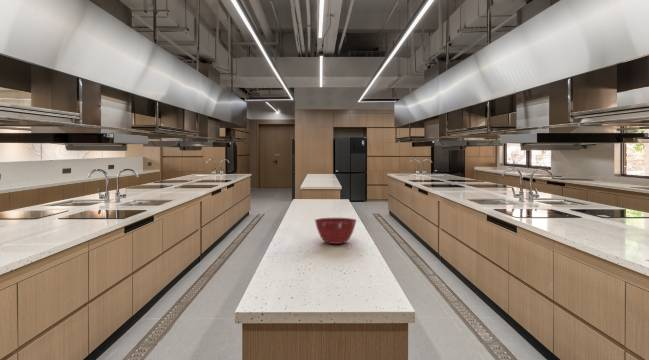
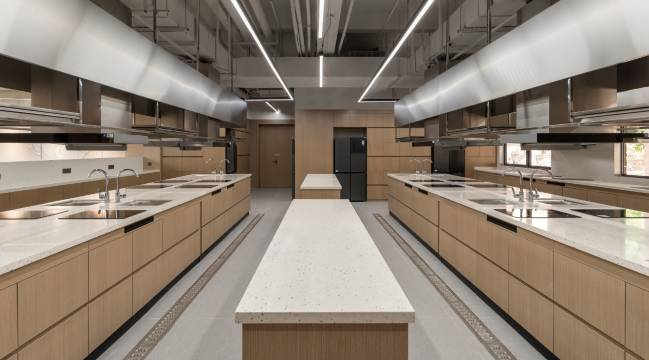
- mixing bowl (335, 230)
